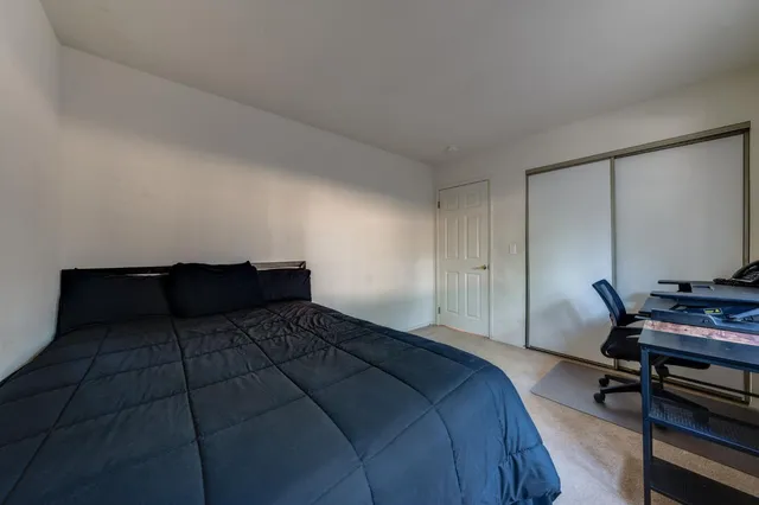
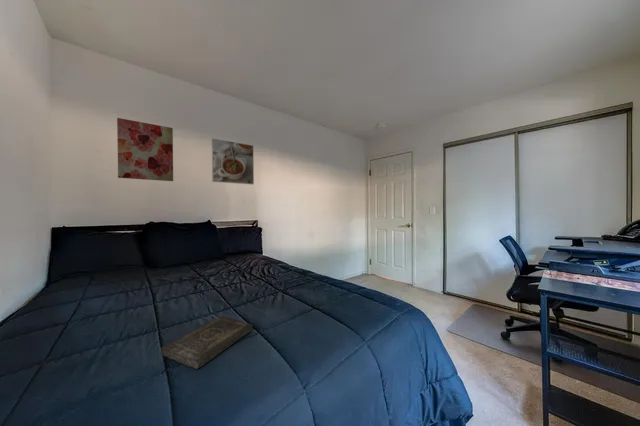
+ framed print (233, 162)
+ book (211, 337)
+ wall art (146, 151)
